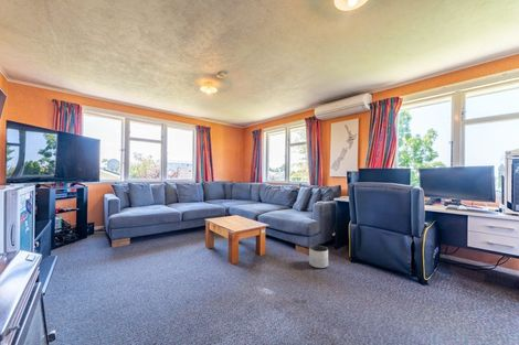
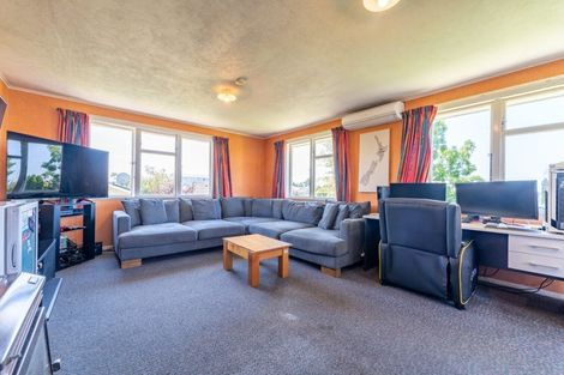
- planter (318, 256)
